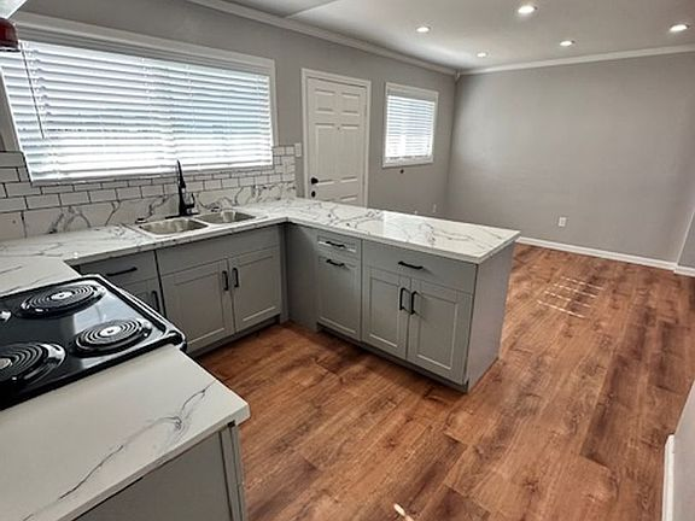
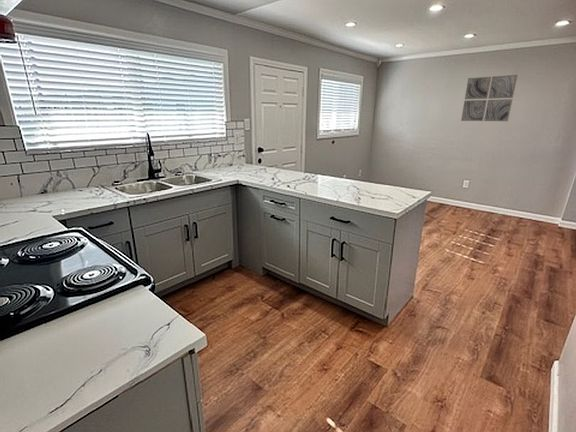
+ wall art (488, 98)
